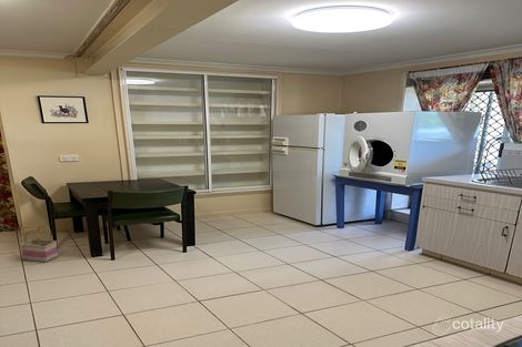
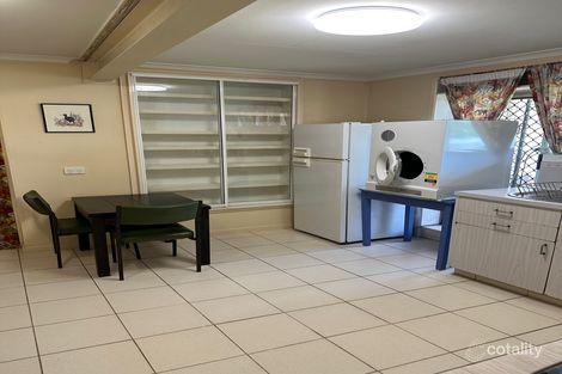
- basket (38, 243)
